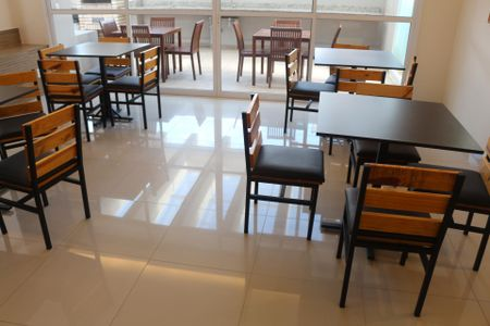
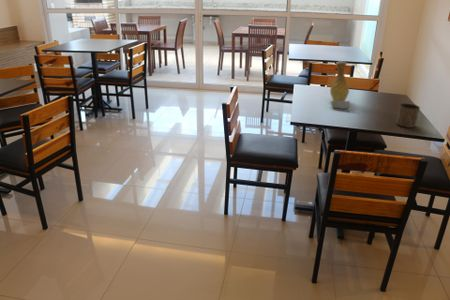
+ cup (407, 115)
+ vase (341, 83)
